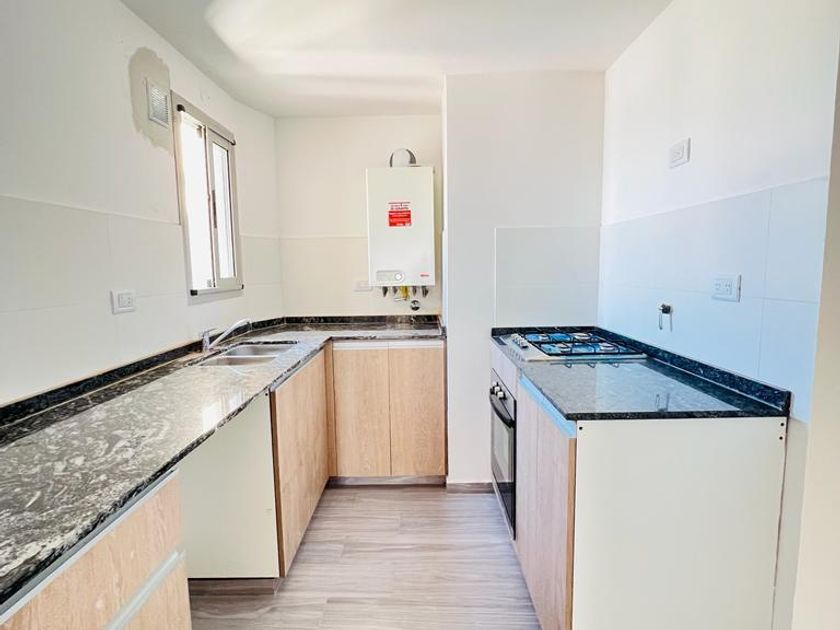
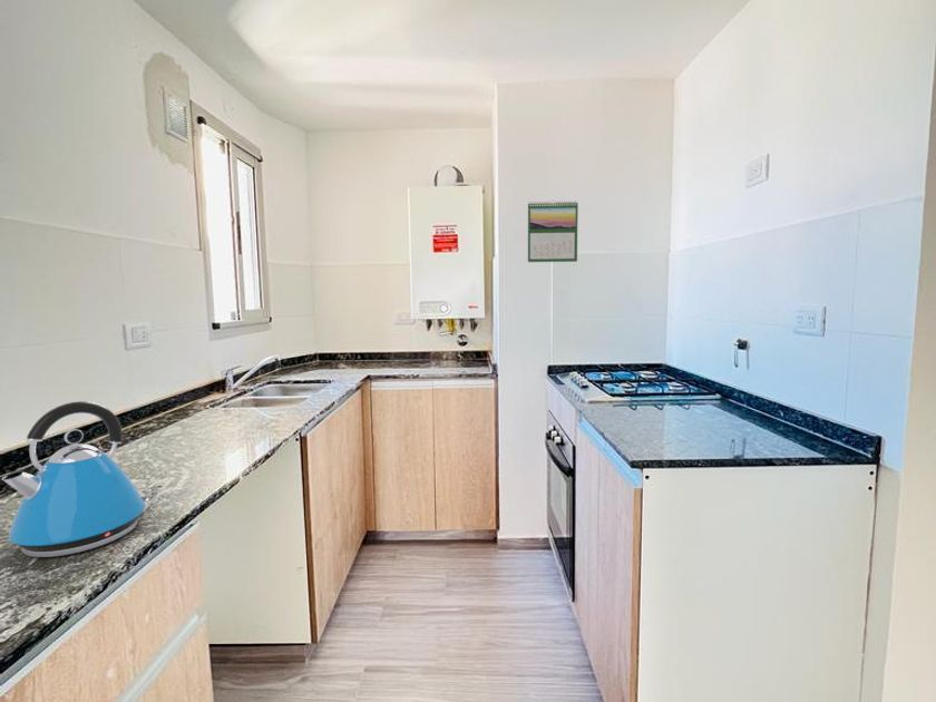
+ kettle (81, 467)
+ calendar (552, 231)
